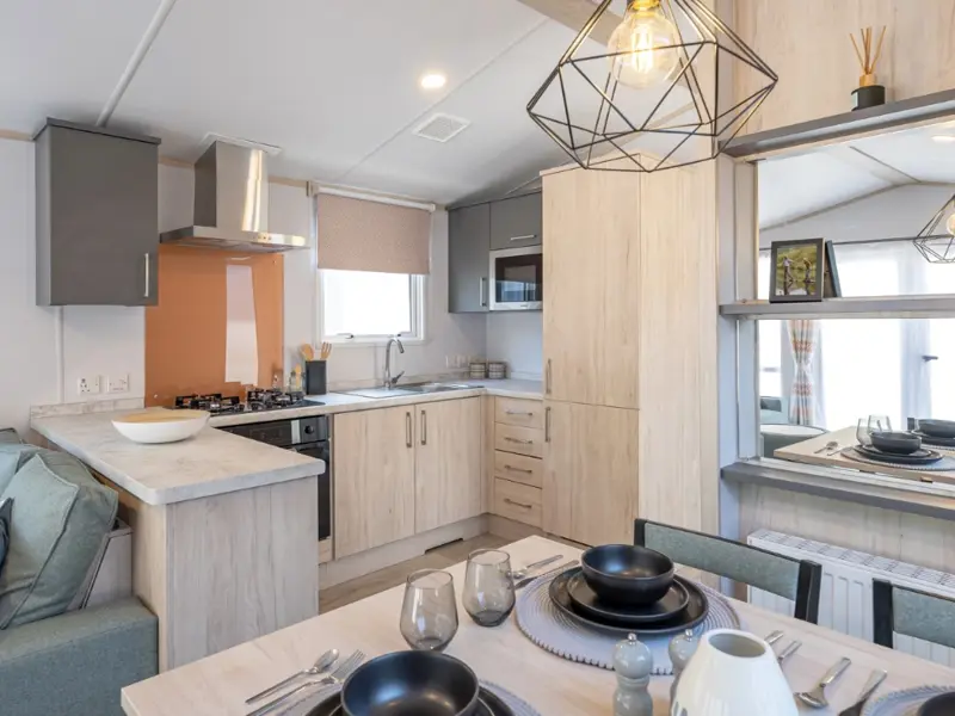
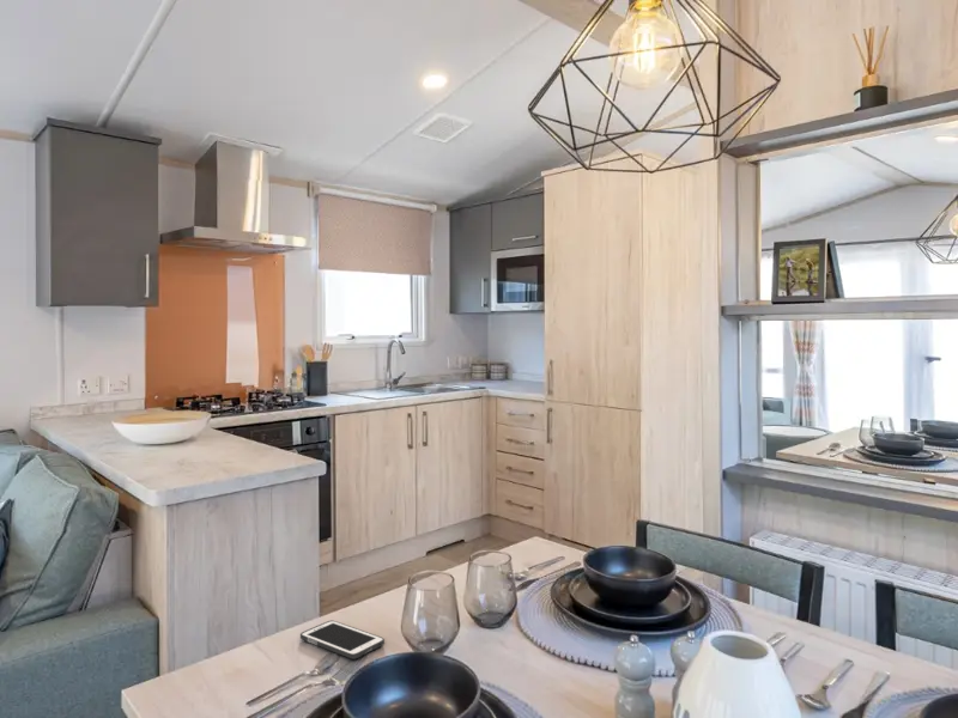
+ cell phone (341, 638)
